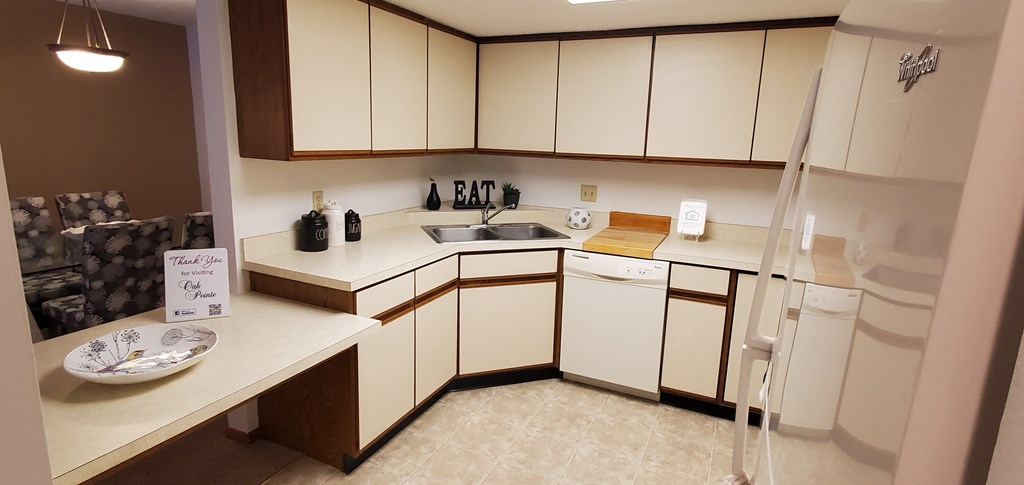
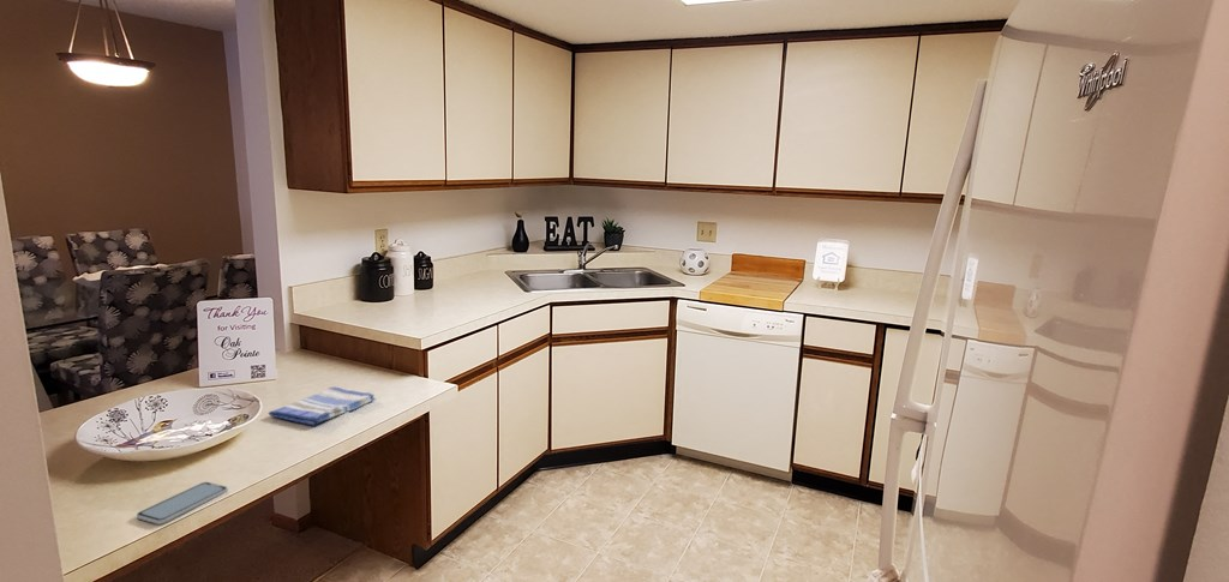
+ dish towel (324, 403)
+ smartphone (184, 502)
